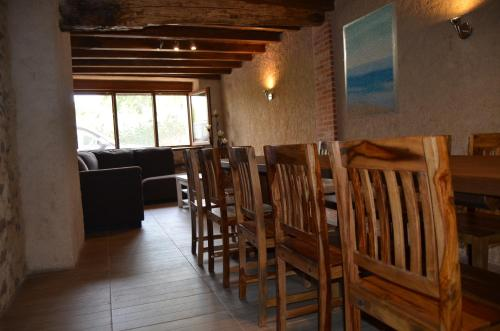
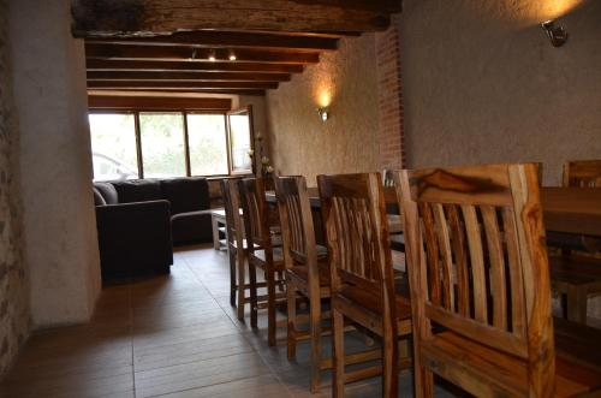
- wall art (369, 66)
